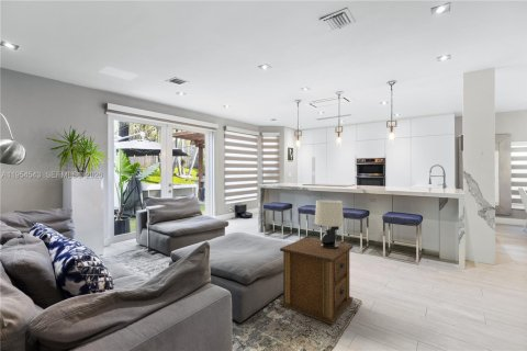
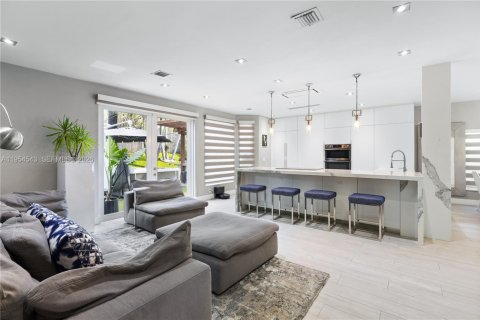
- table lamp (328, 223)
- side table (316, 274)
